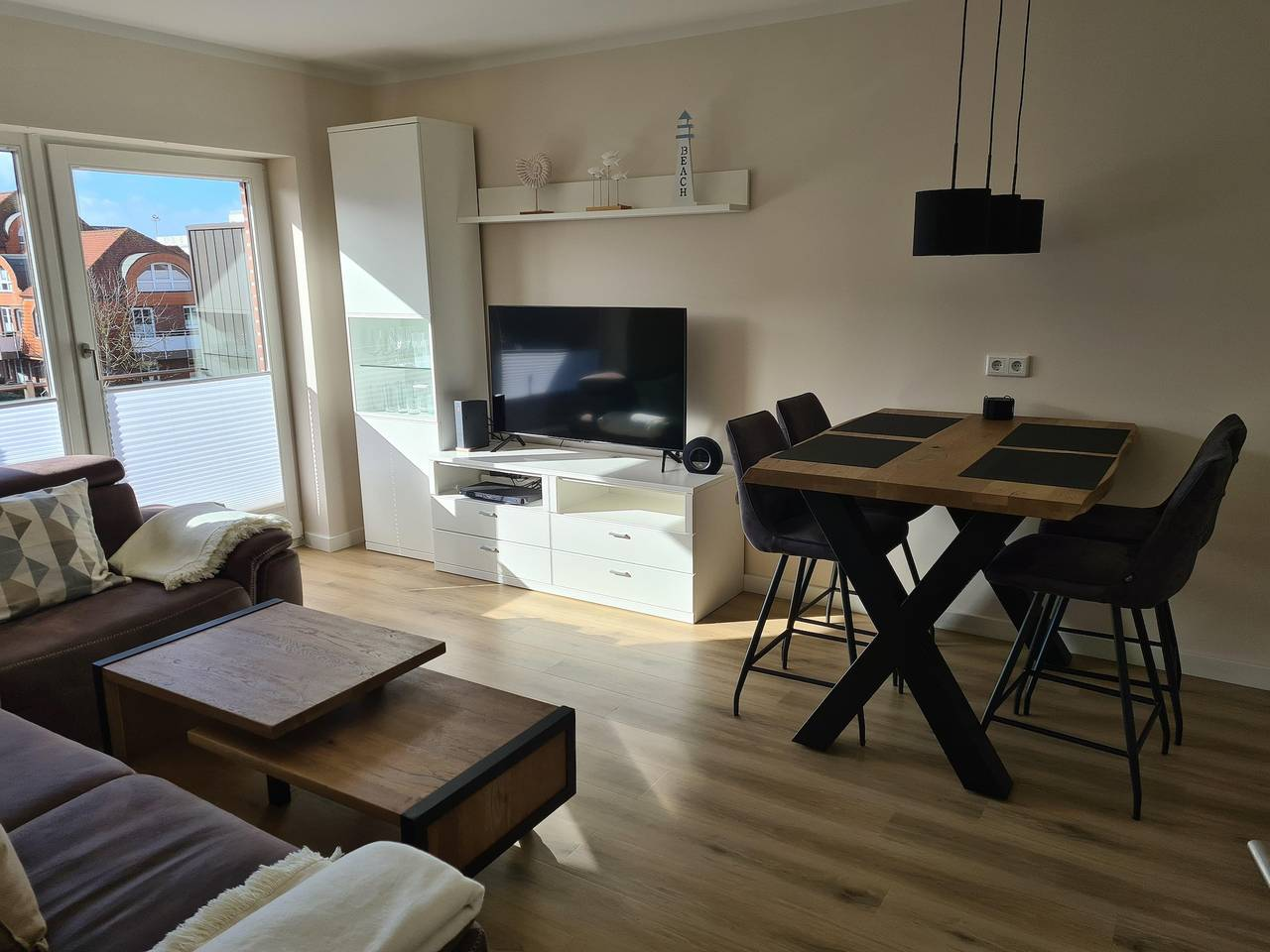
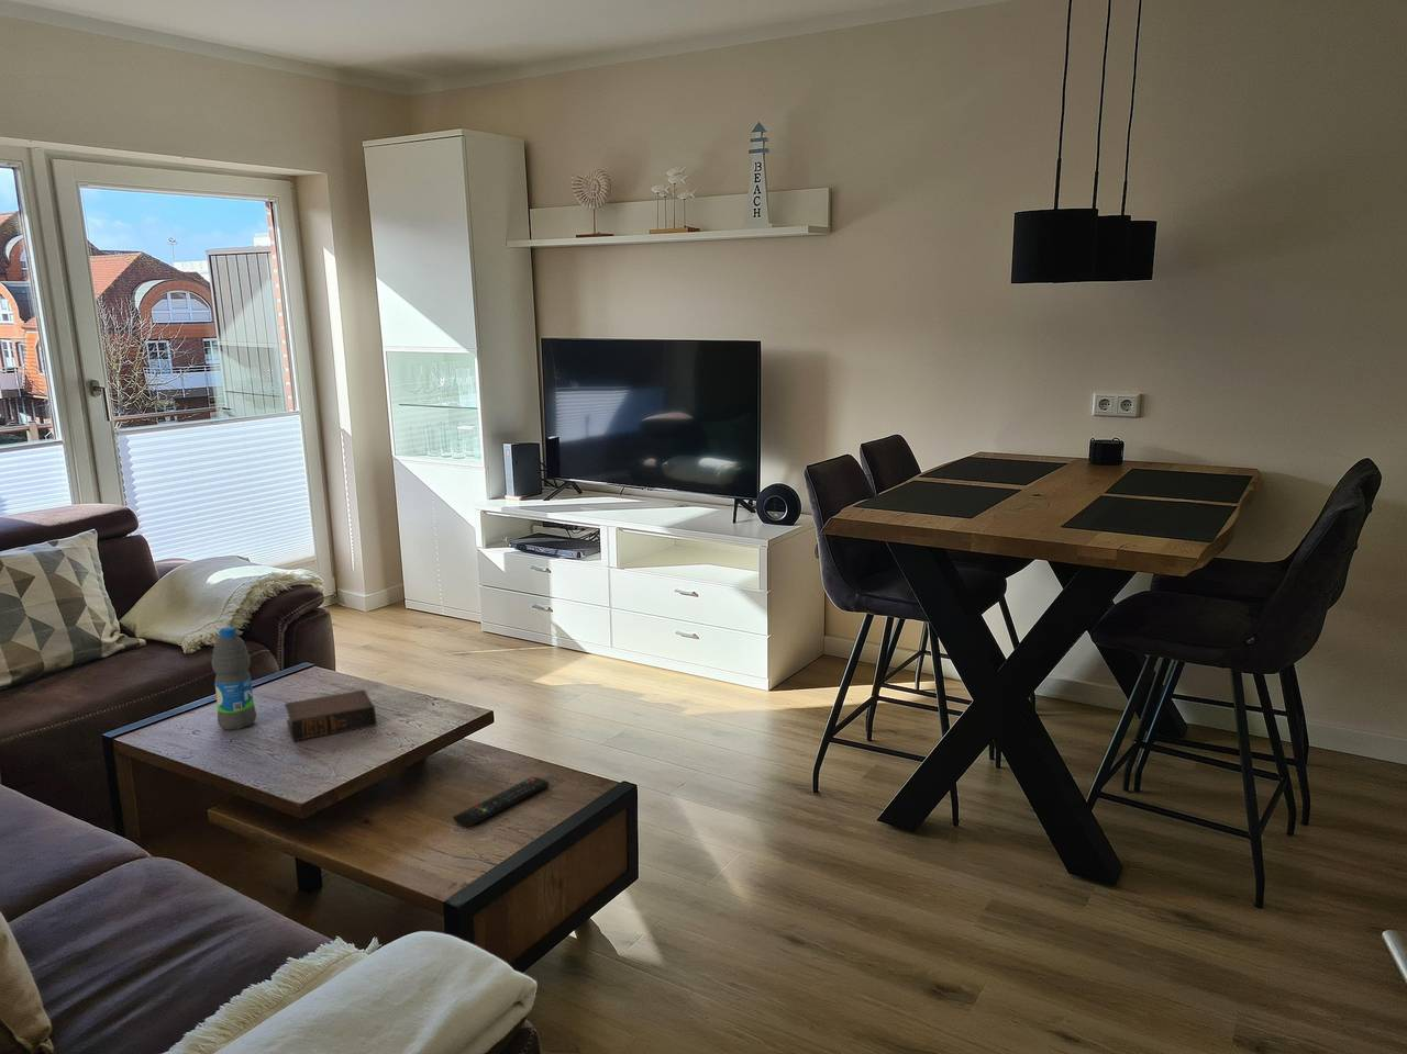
+ book (330, 715)
+ water bottle (232, 676)
+ remote control (503, 800)
